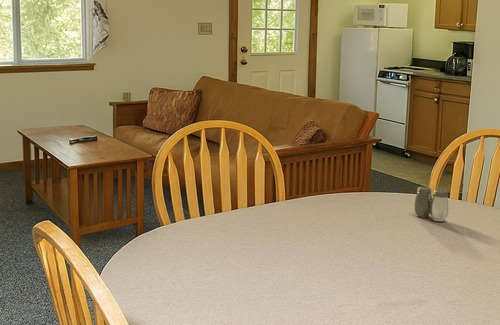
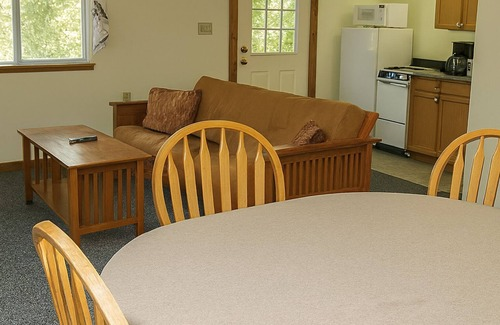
- salt and pepper shaker (431, 203)
